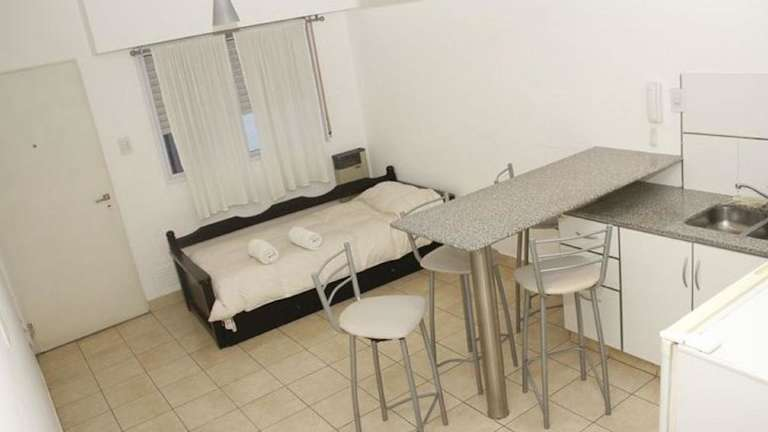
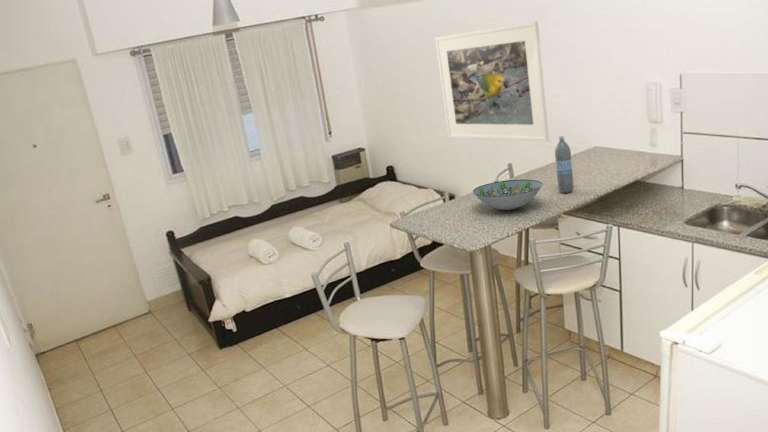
+ decorative bowl (508, 197)
+ water bottle (563, 164)
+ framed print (488, 85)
